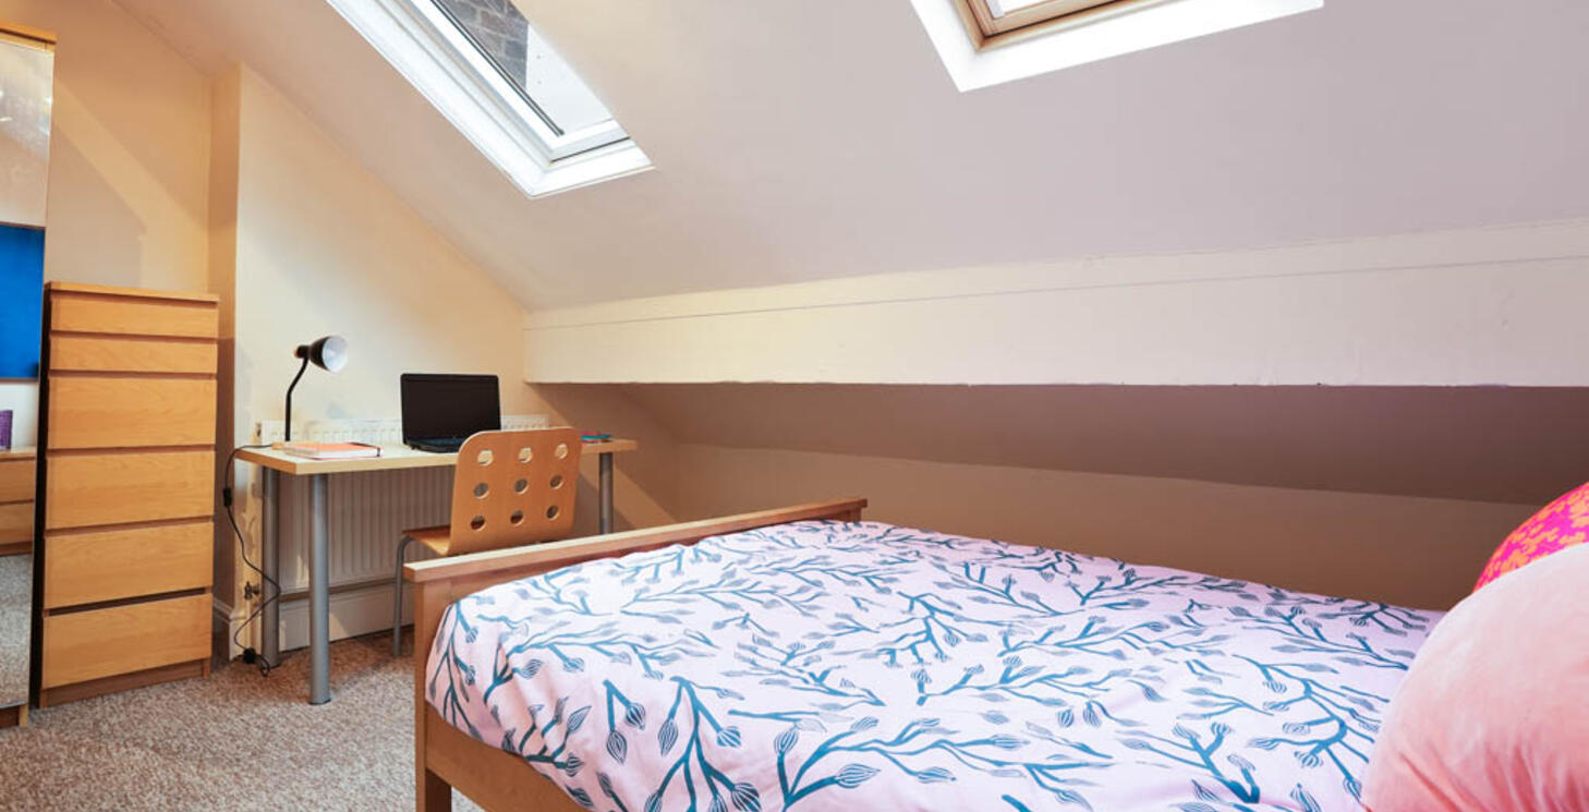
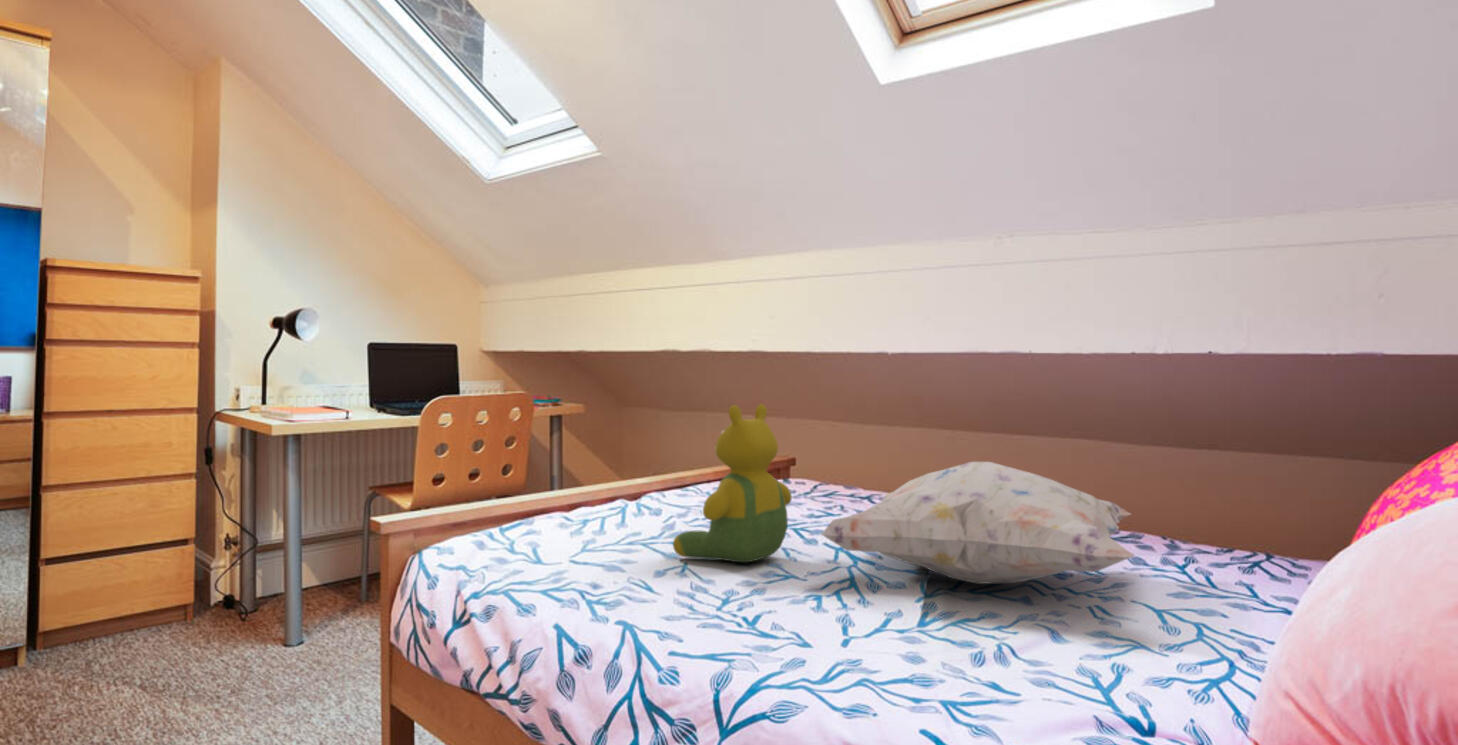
+ decorative pillow (985, 522)
+ teddy bear (731, 480)
